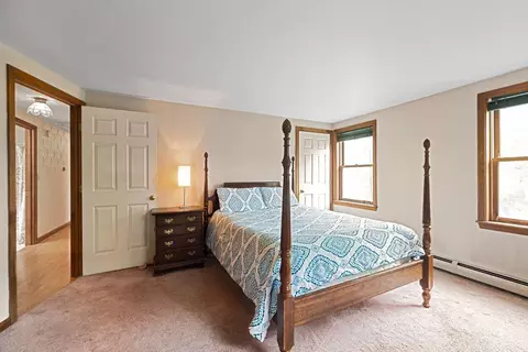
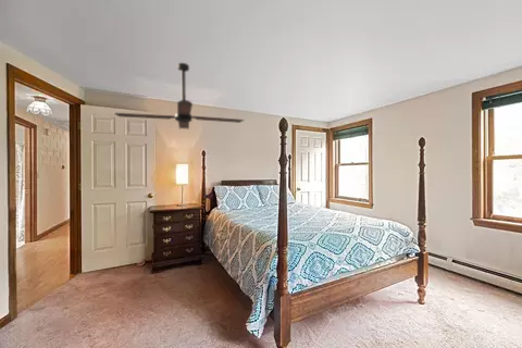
+ ceiling fan (183, 94)
